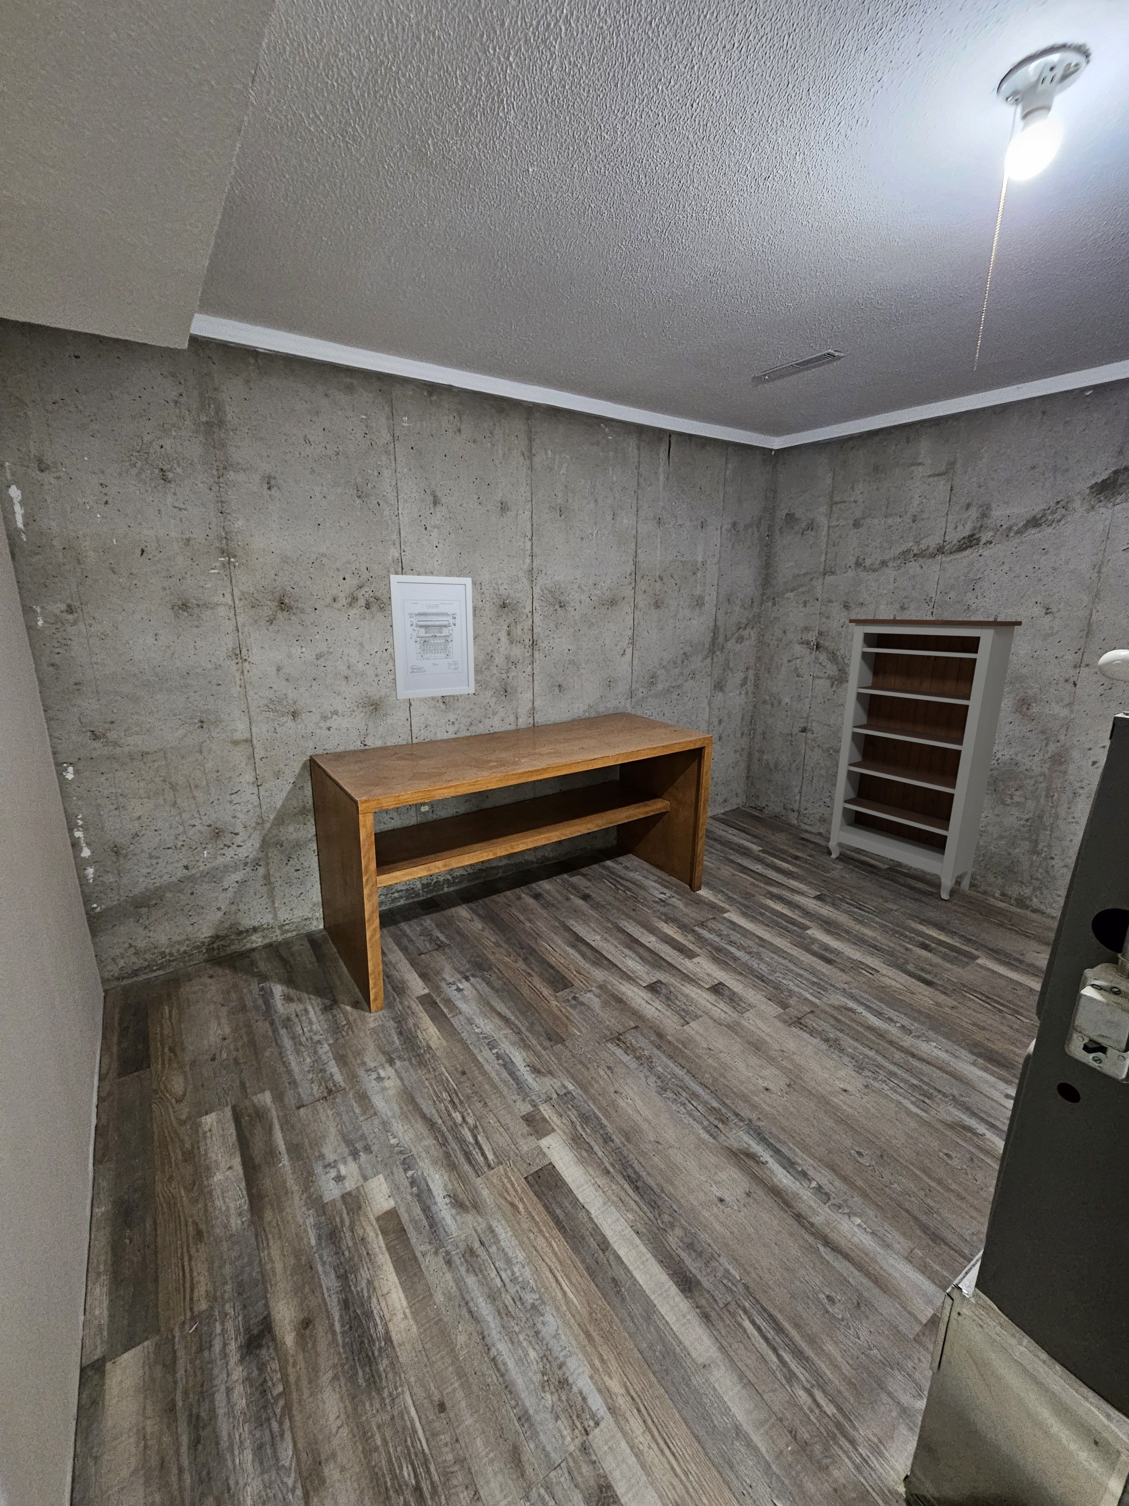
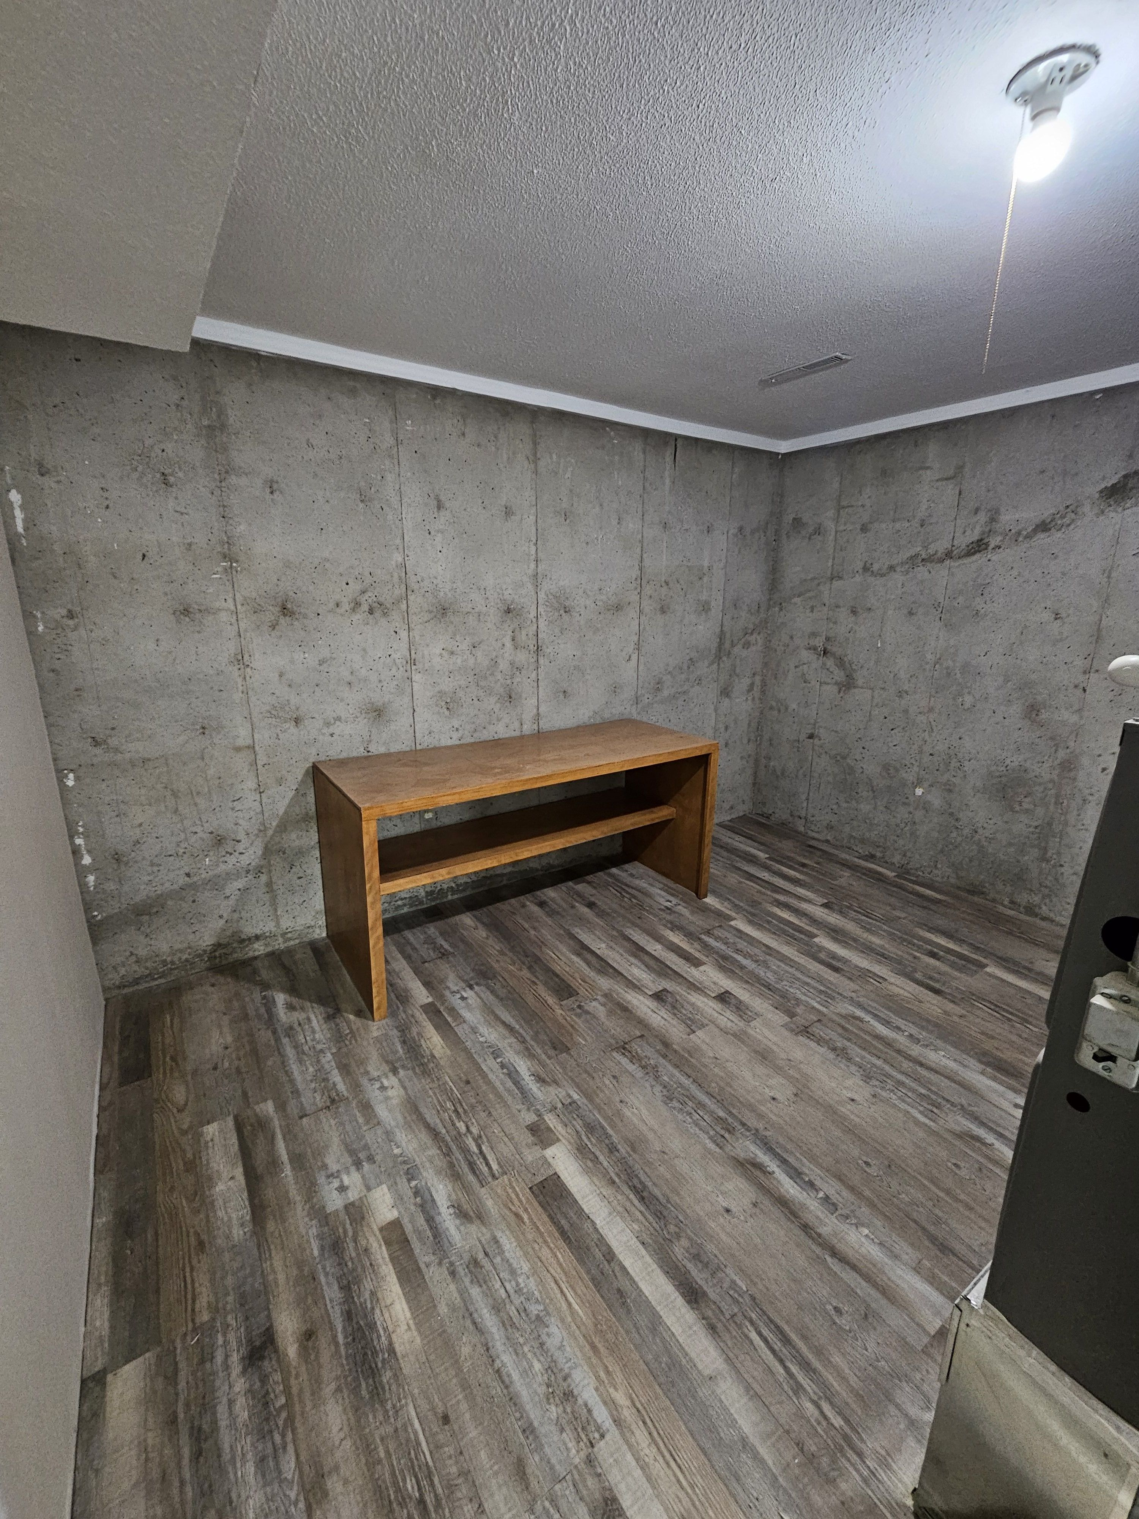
- bookshelf (911, 751)
- wall art (434, 638)
